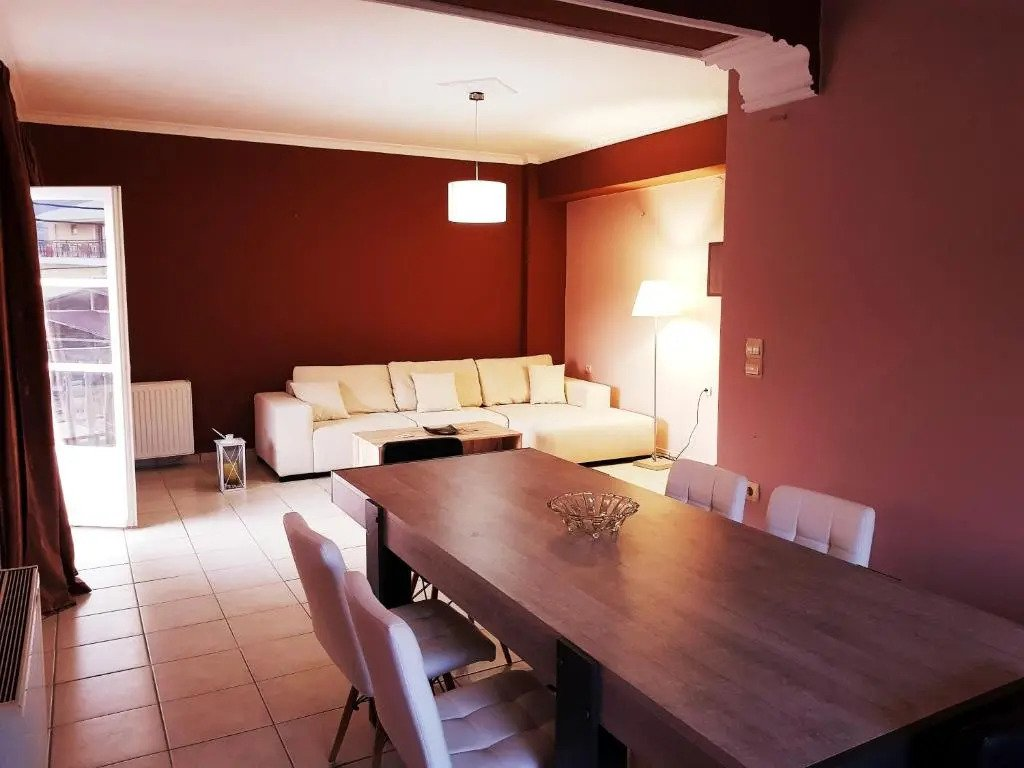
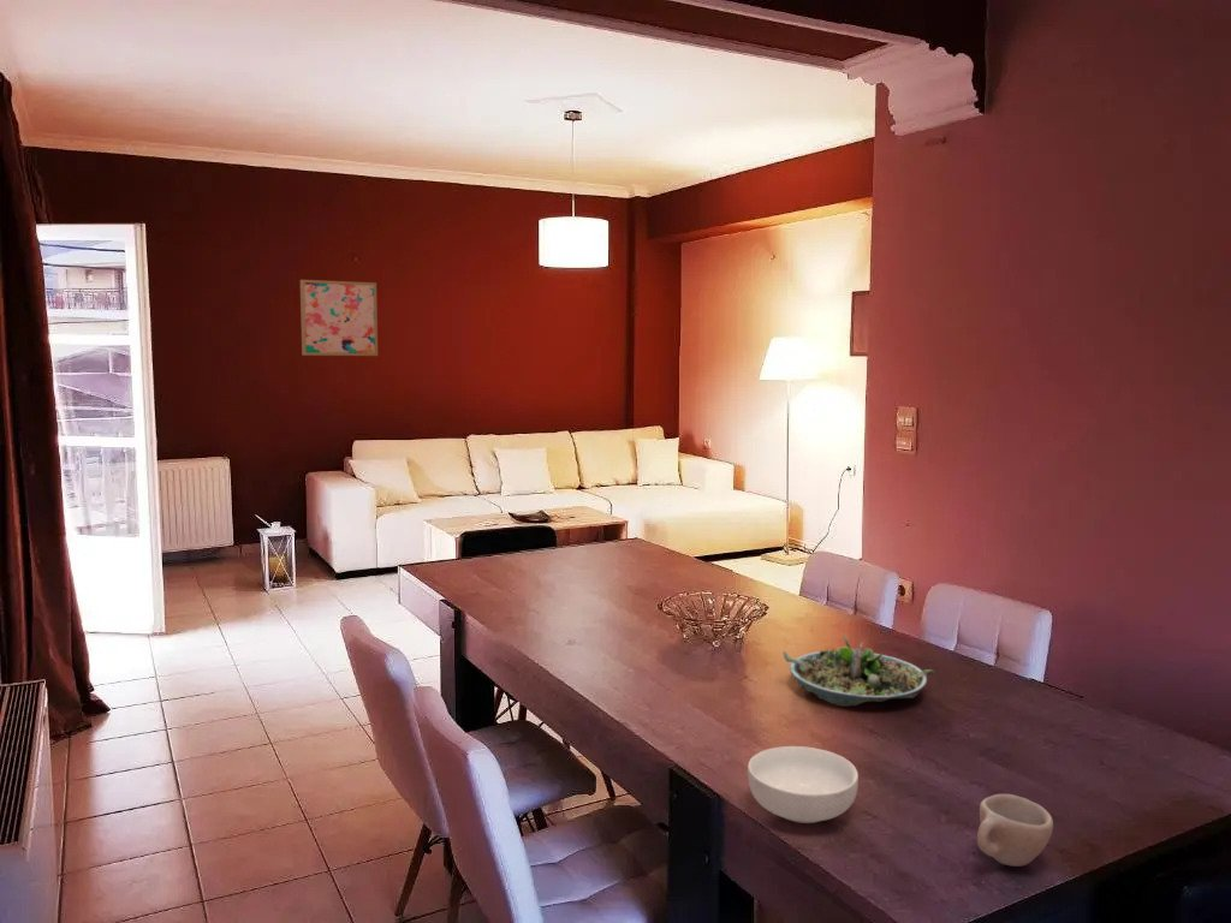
+ wall art (339, 318)
+ cup (1009, 836)
+ succulent planter (857, 661)
+ cereal bowl (802, 788)
